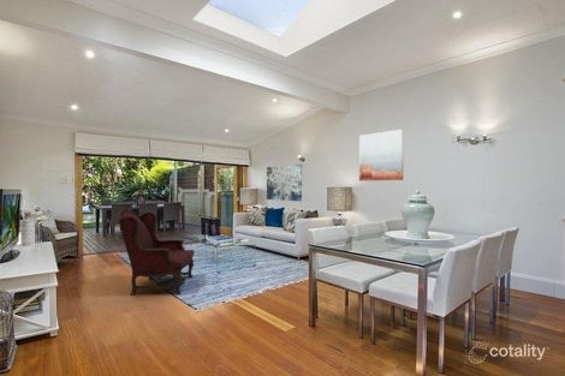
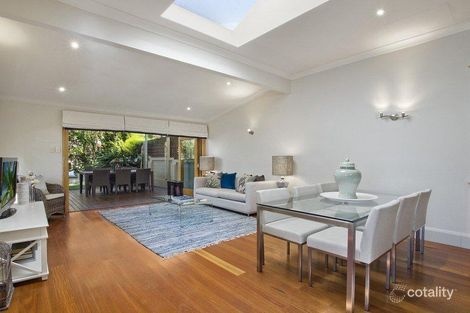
- wall art (380, 156)
- wall art (282, 183)
- armchair (156, 246)
